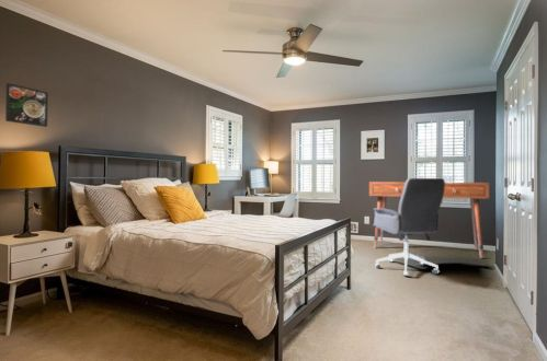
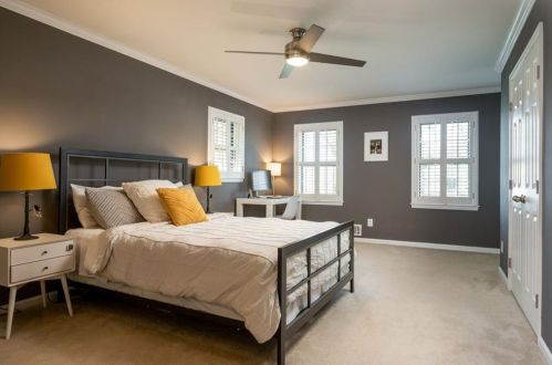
- office chair (407, 223)
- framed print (27, 105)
- desk (443, 197)
